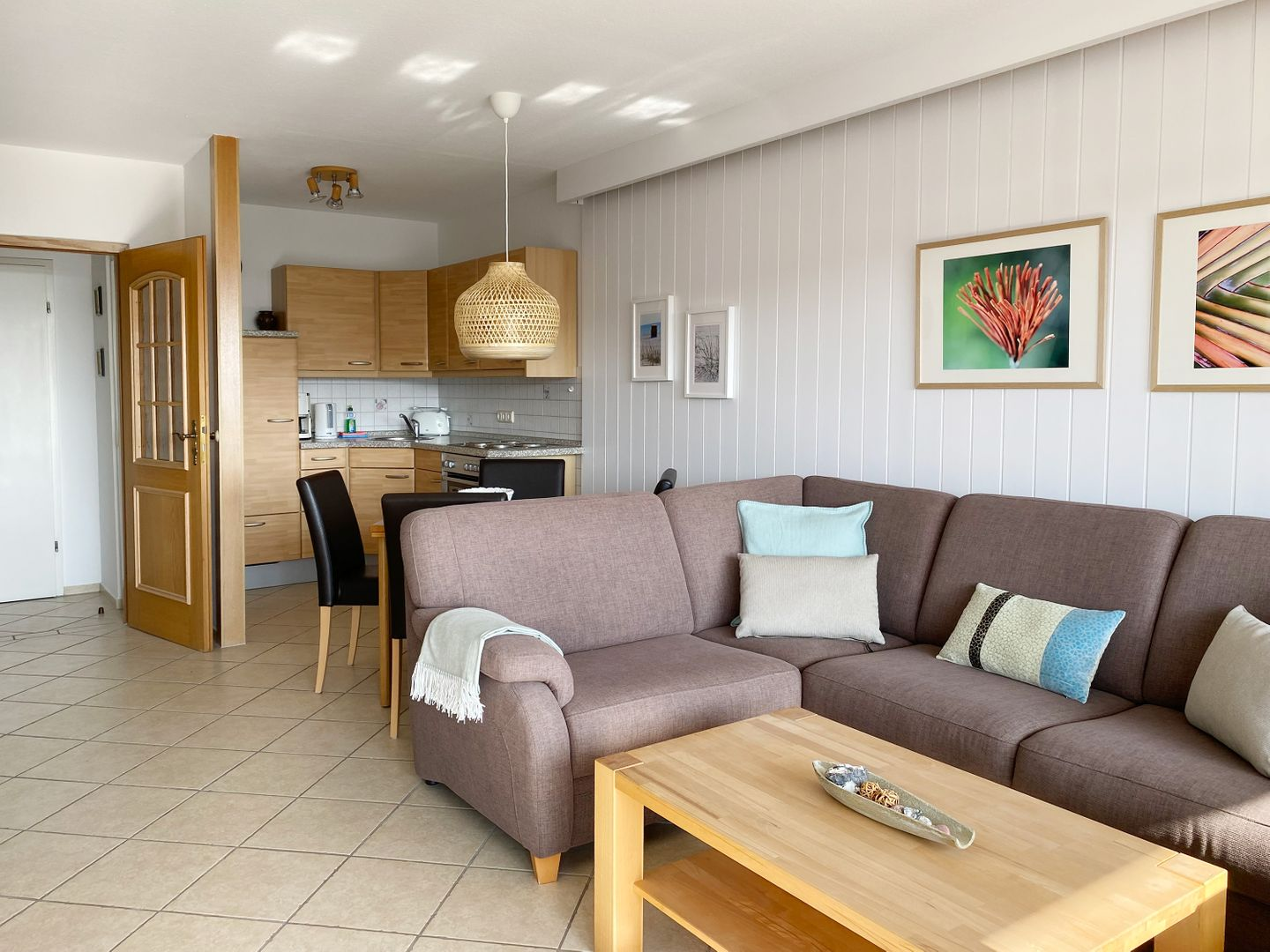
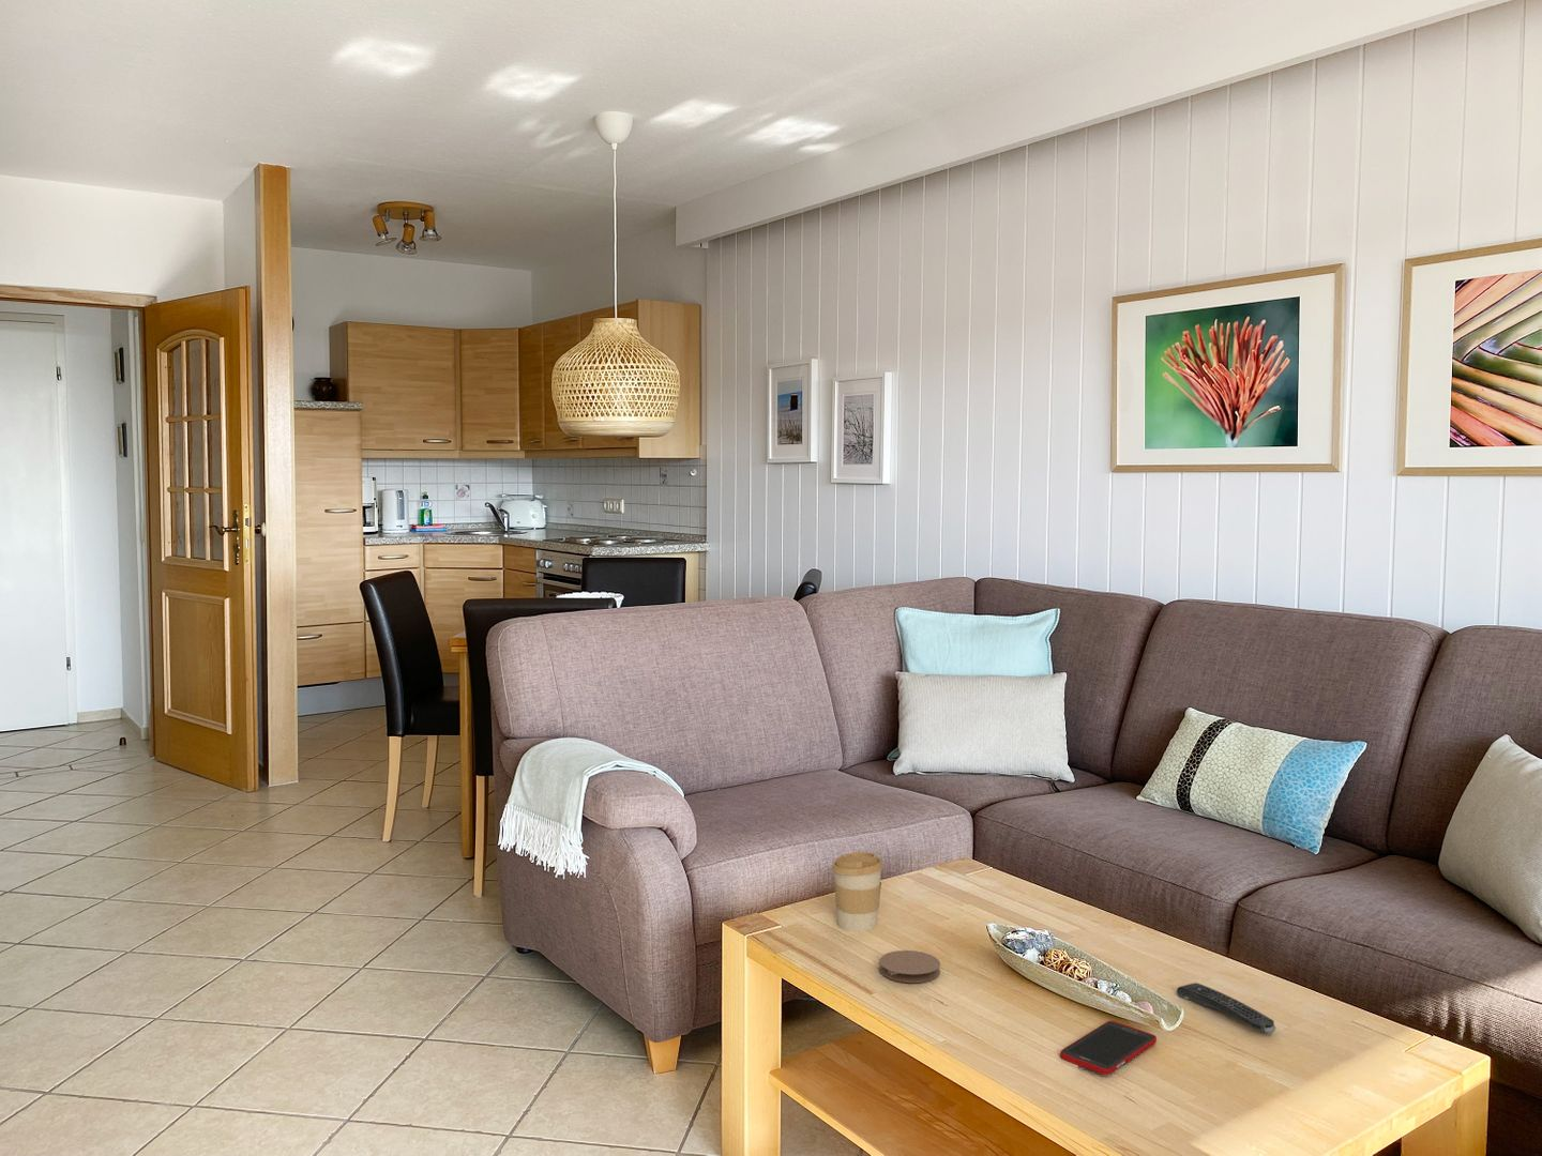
+ coffee cup (857, 890)
+ coaster (909, 965)
+ cell phone (1109, 1047)
+ remote control (1228, 1007)
